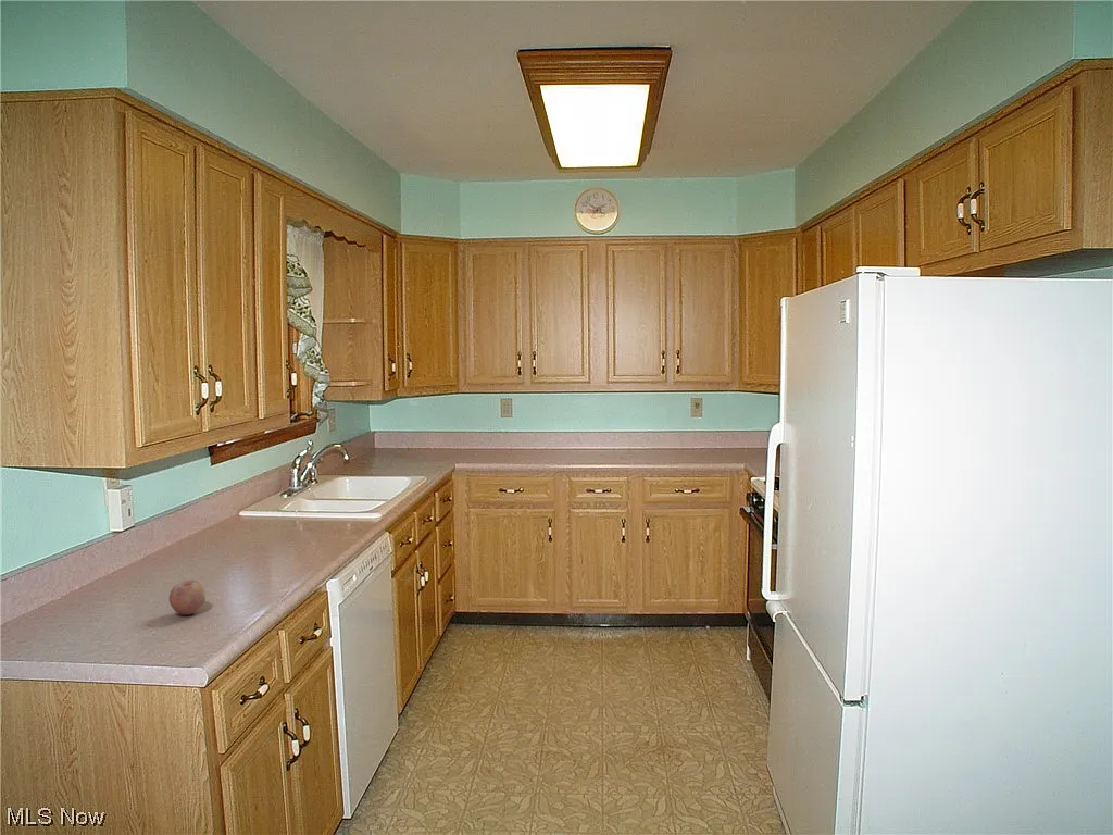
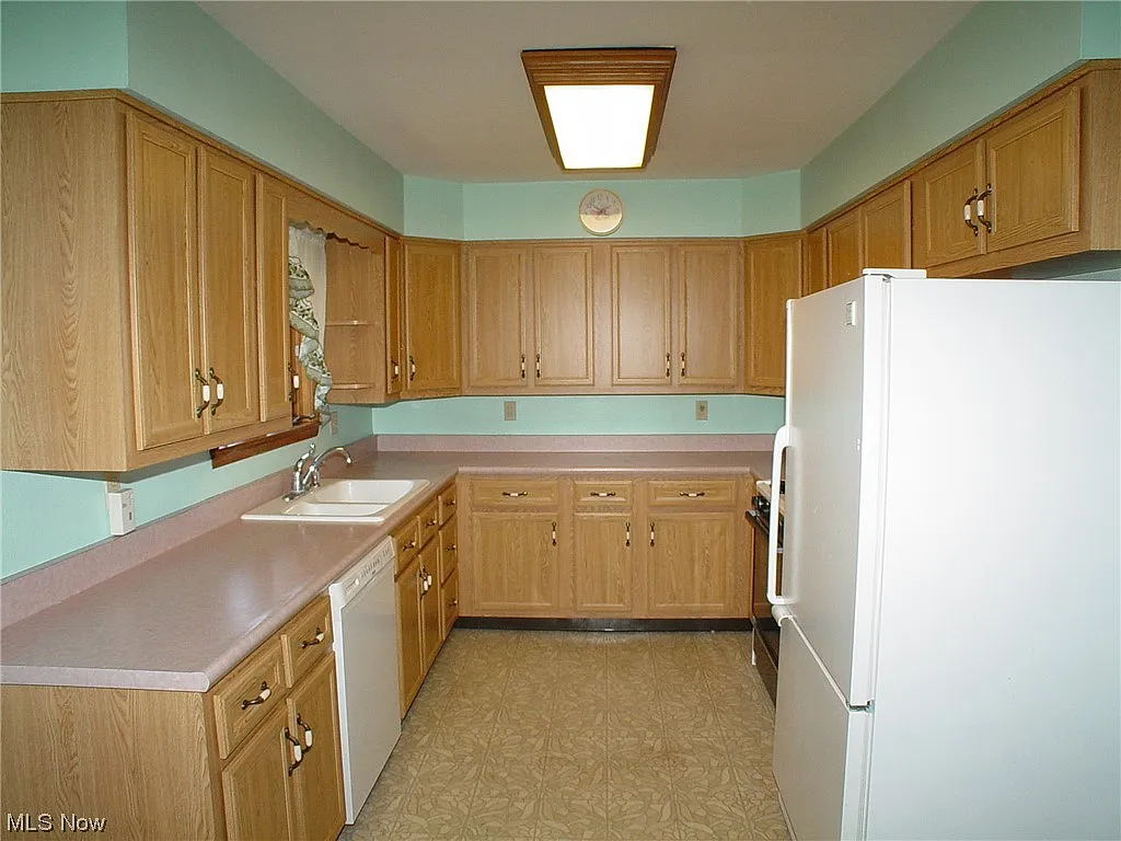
- fruit (187, 597)
